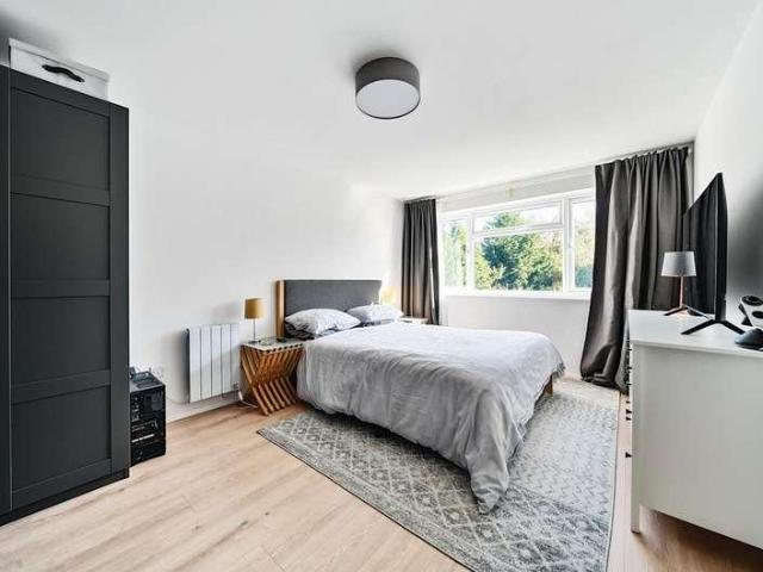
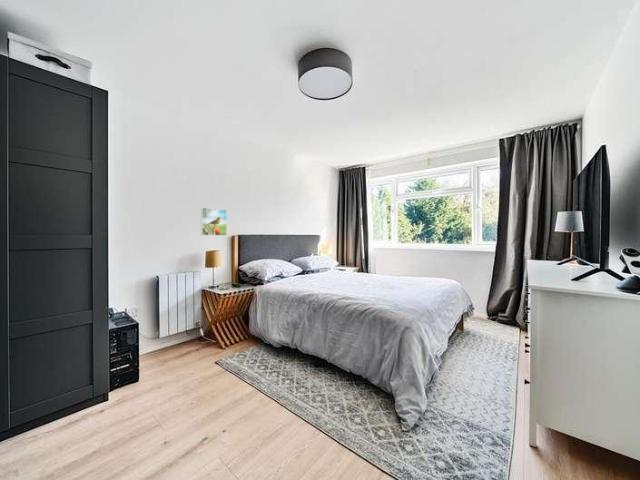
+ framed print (214, 222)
